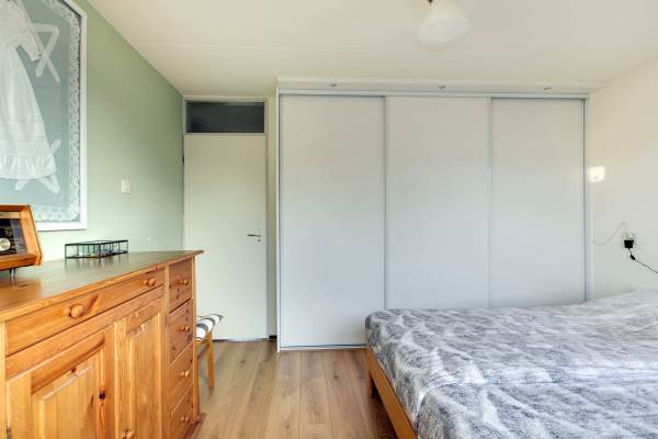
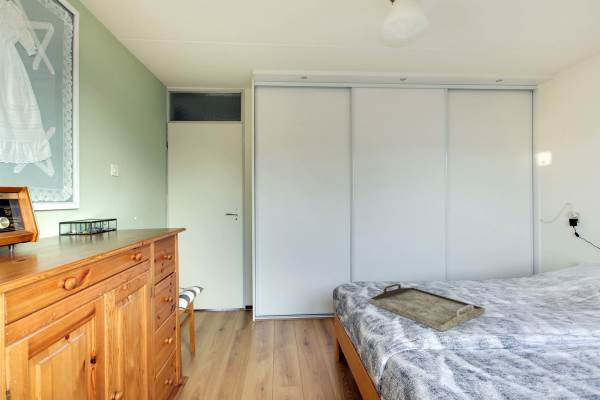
+ serving tray (424, 301)
